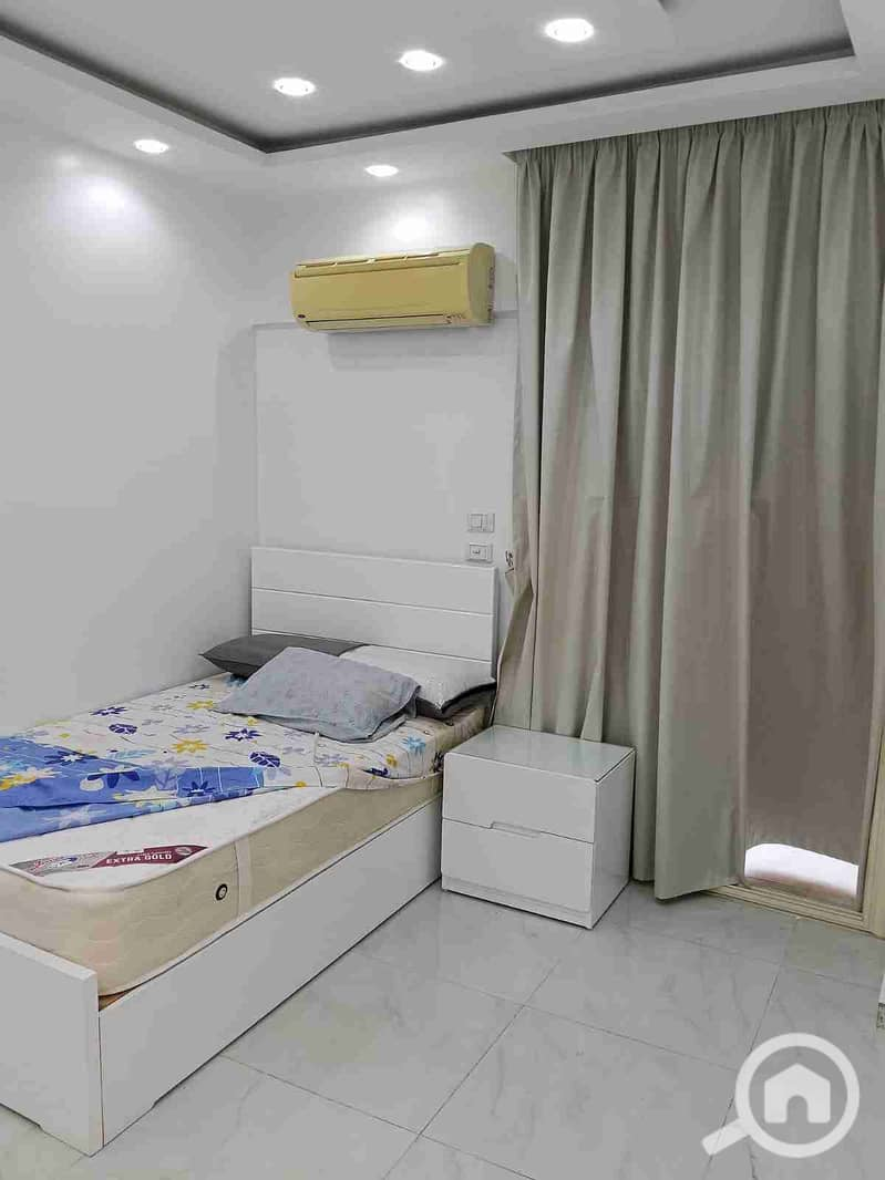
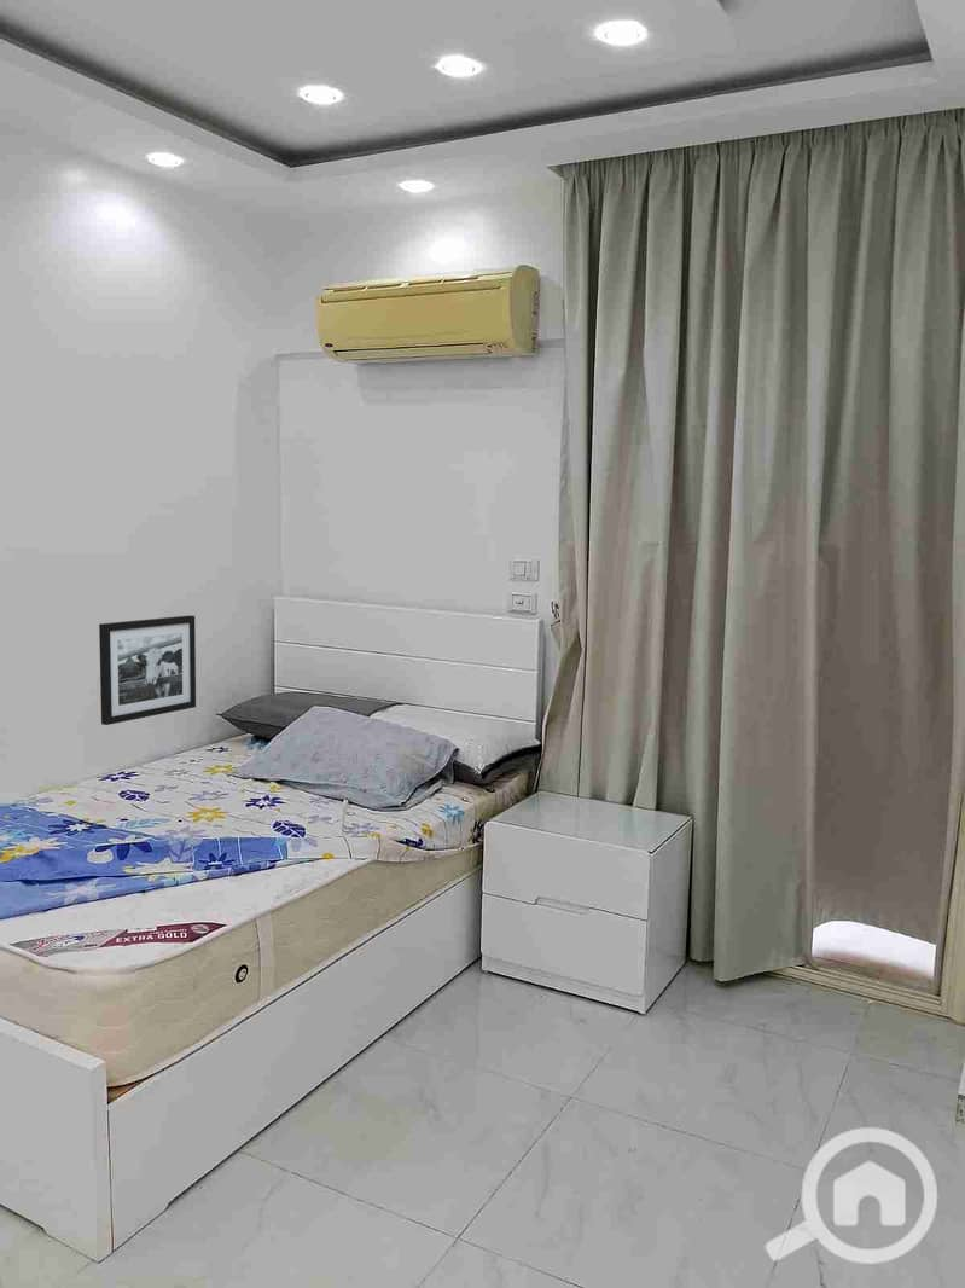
+ picture frame (150, 667)
